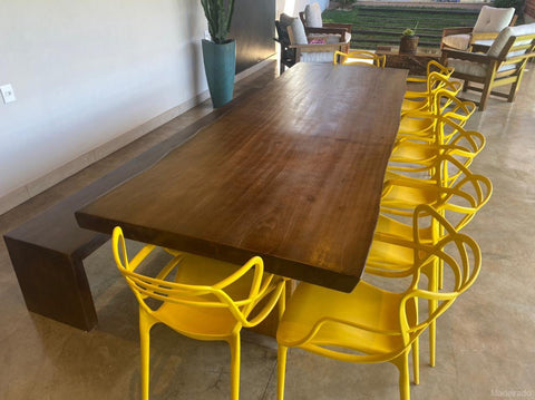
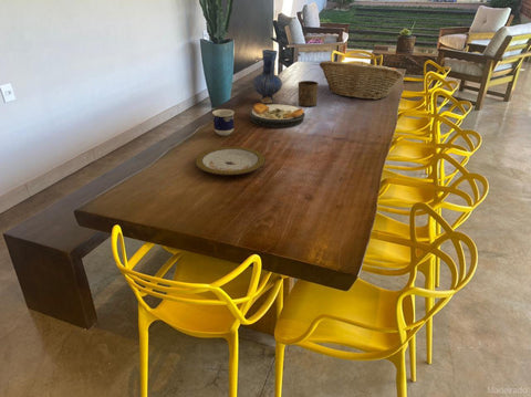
+ vase (267, 76)
+ plate (230, 161)
+ cup (308, 93)
+ fruit basket (358, 76)
+ plate (277, 113)
+ cup (221, 124)
